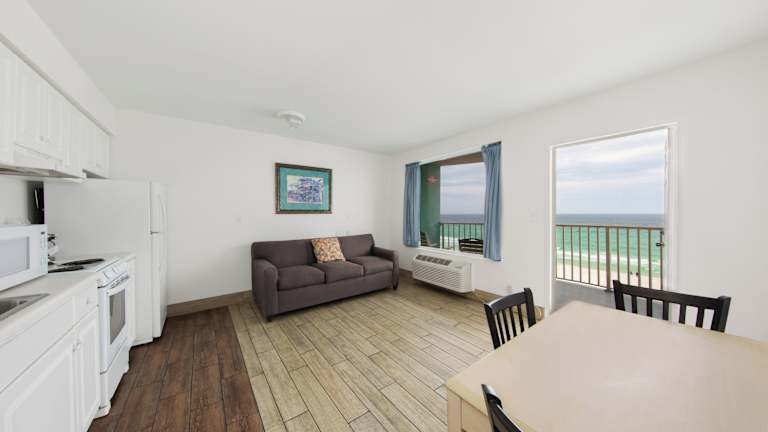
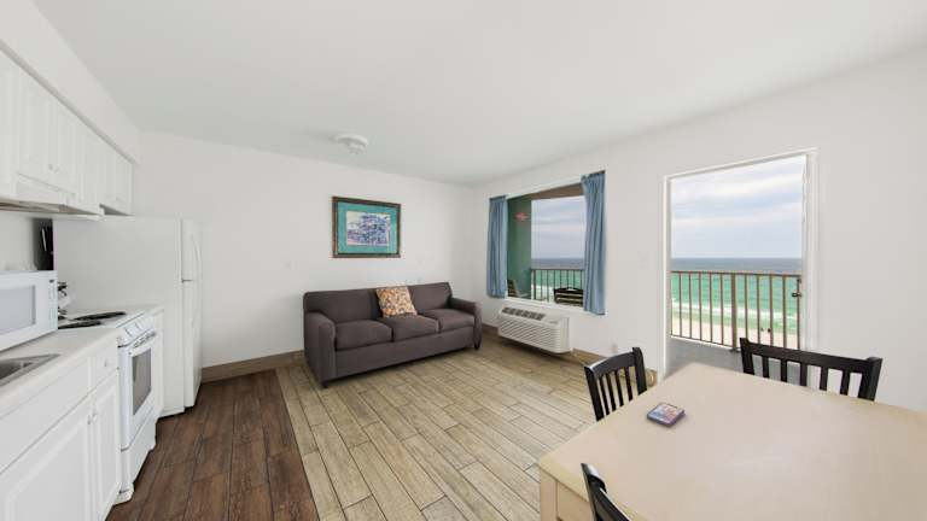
+ smartphone (665, 412)
